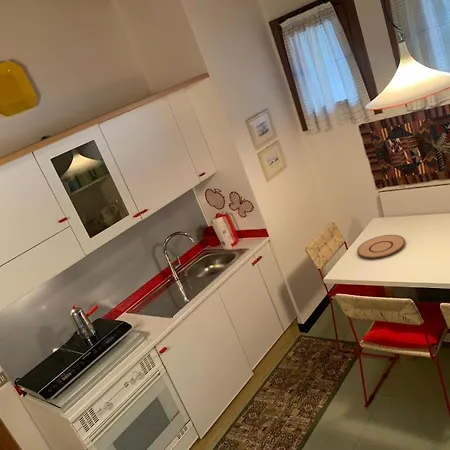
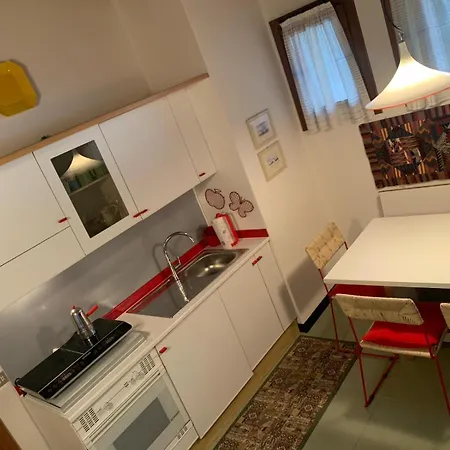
- plate (380, 246)
